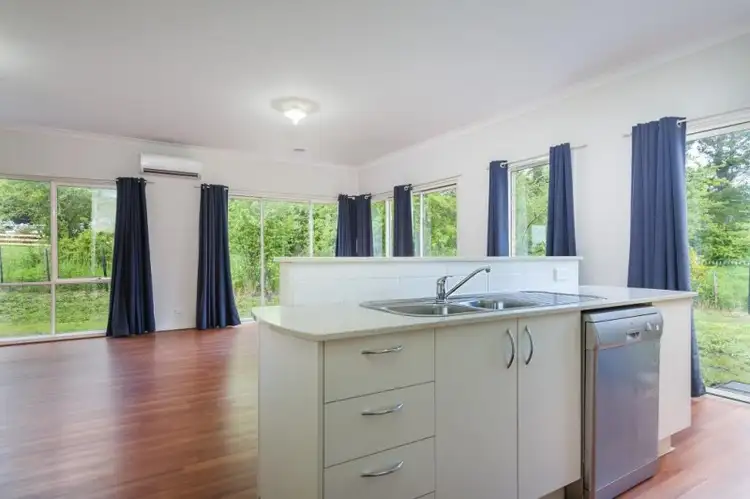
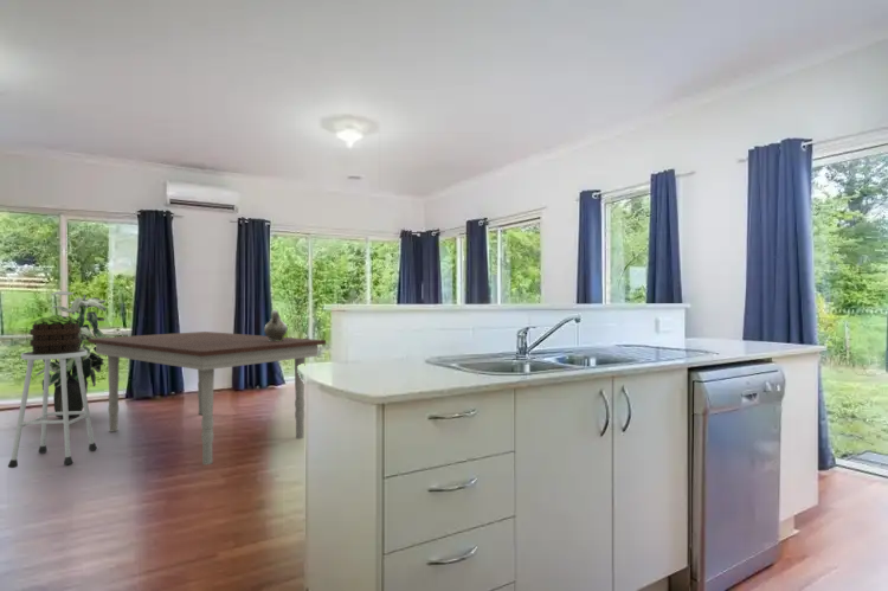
+ dining table (204, 386)
+ ceramic jug (276, 325)
+ potted plant (56, 333)
+ stool (54, 412)
+ indoor plant (72, 358)
